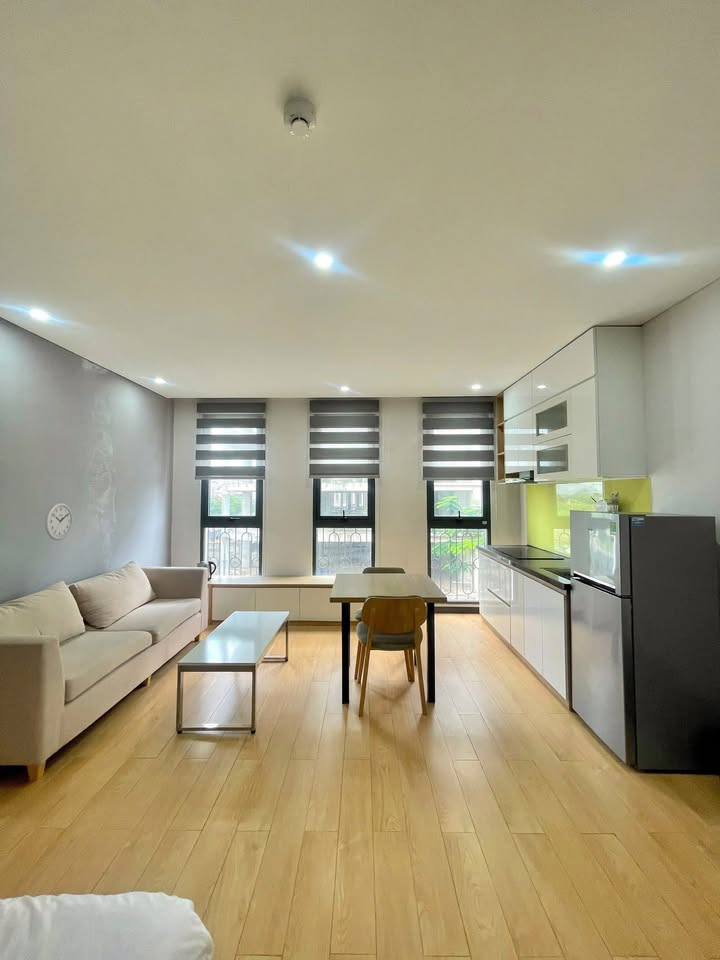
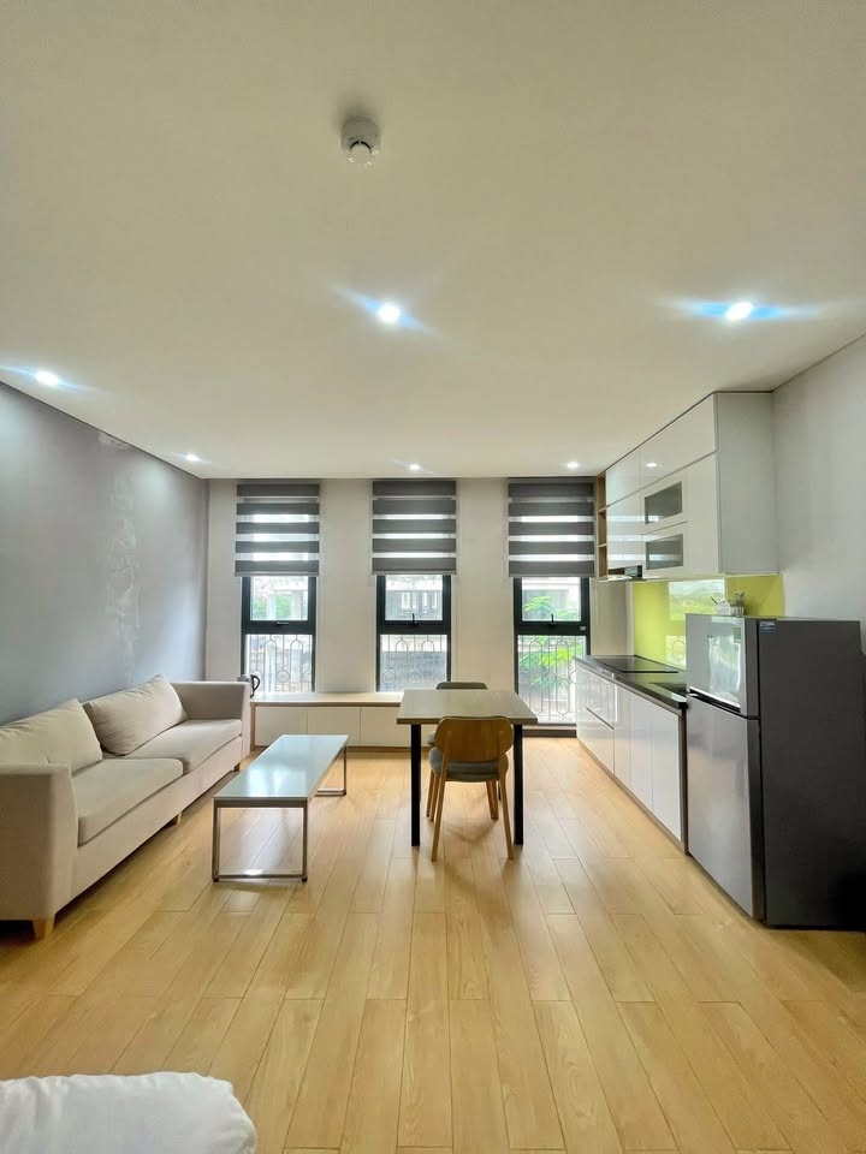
- wall clock (60, 521)
